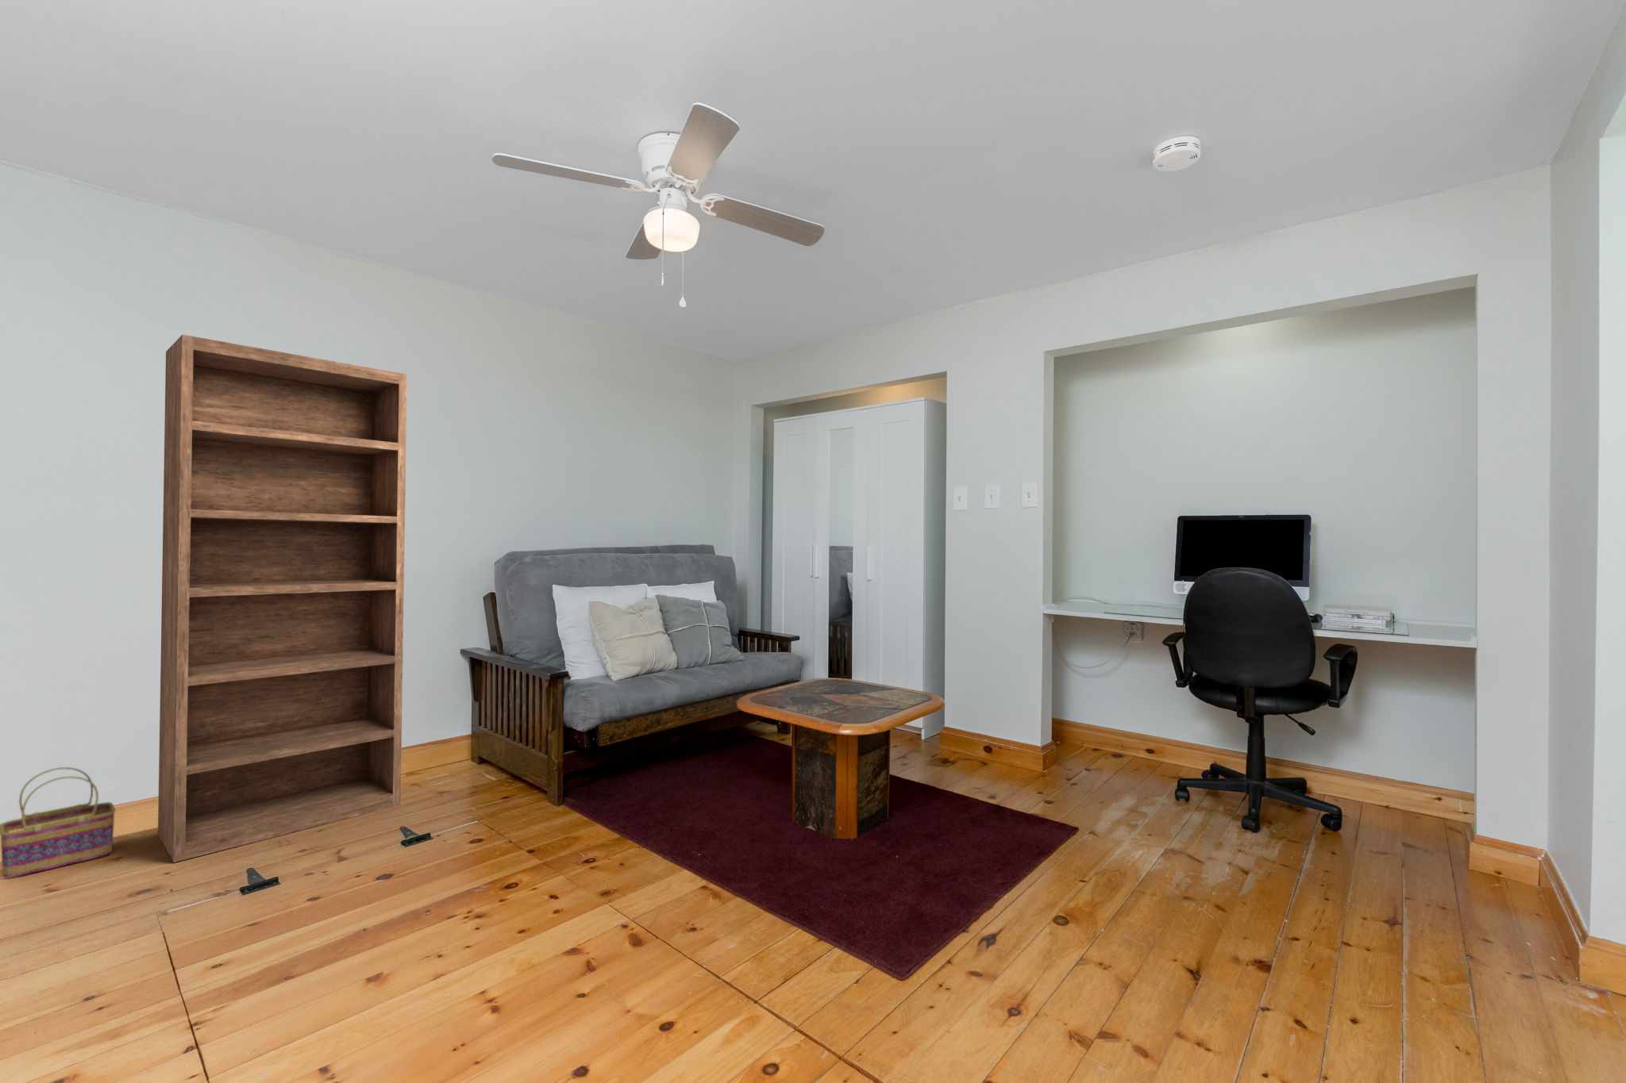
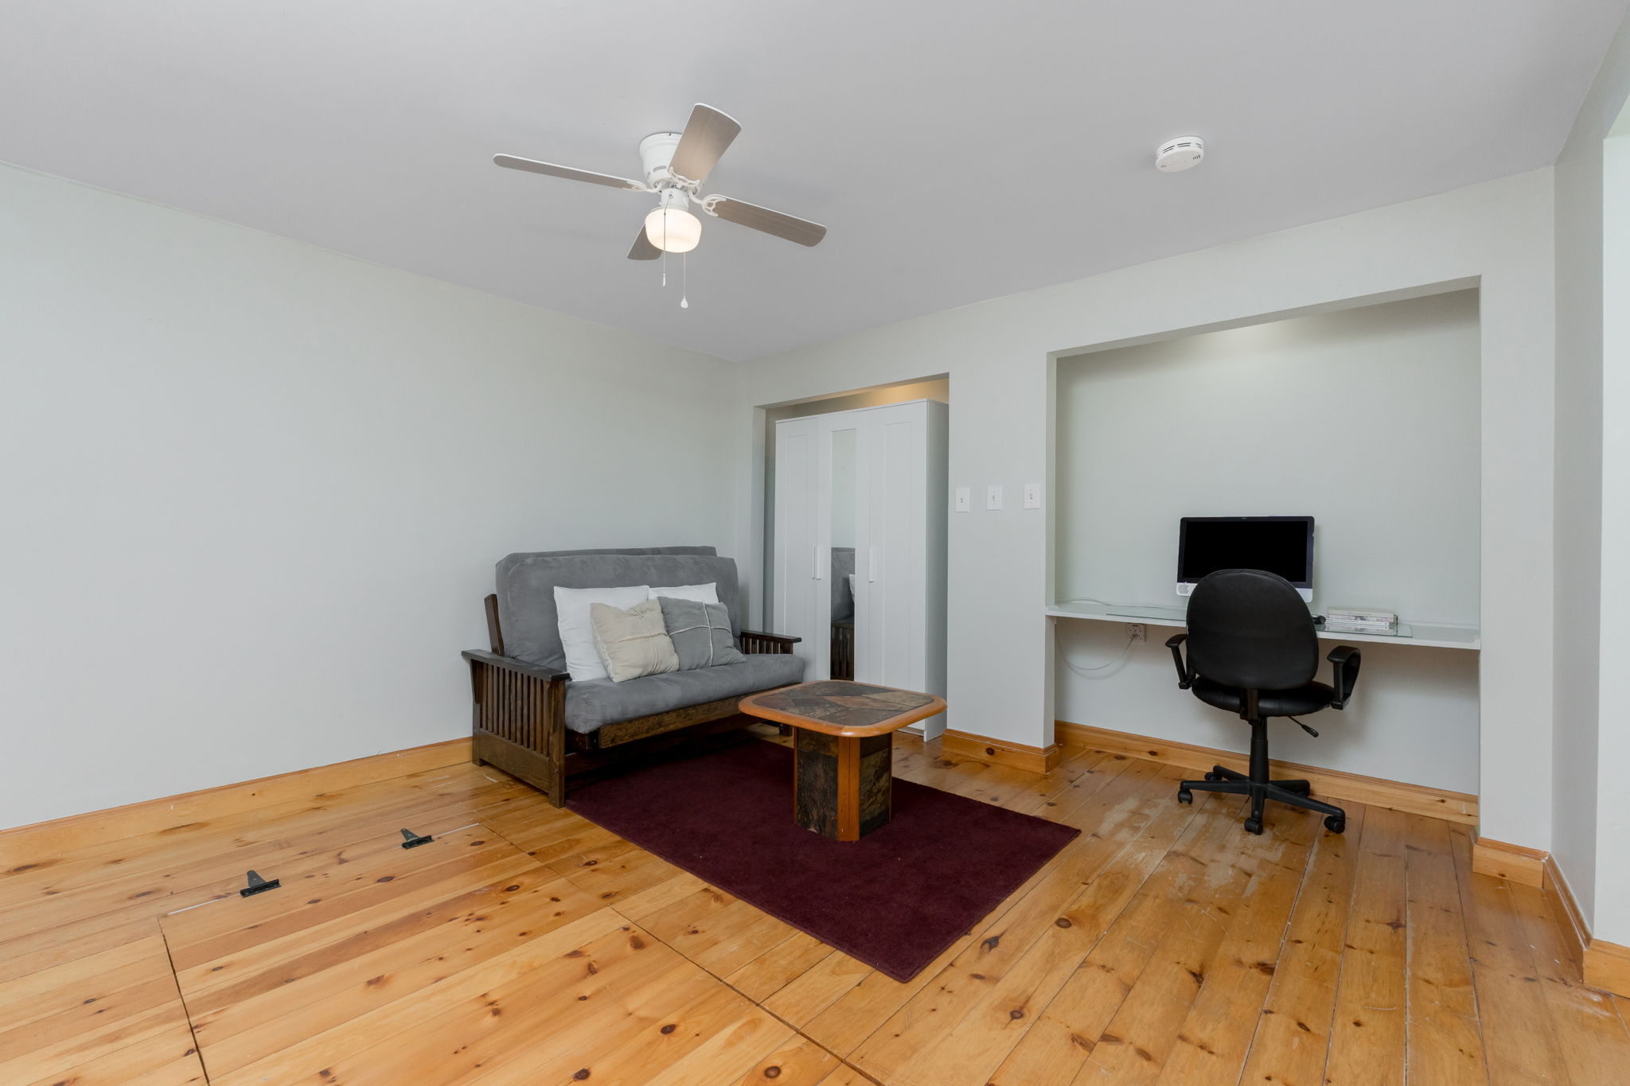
- basket (59, 816)
- bookshelf (289, 590)
